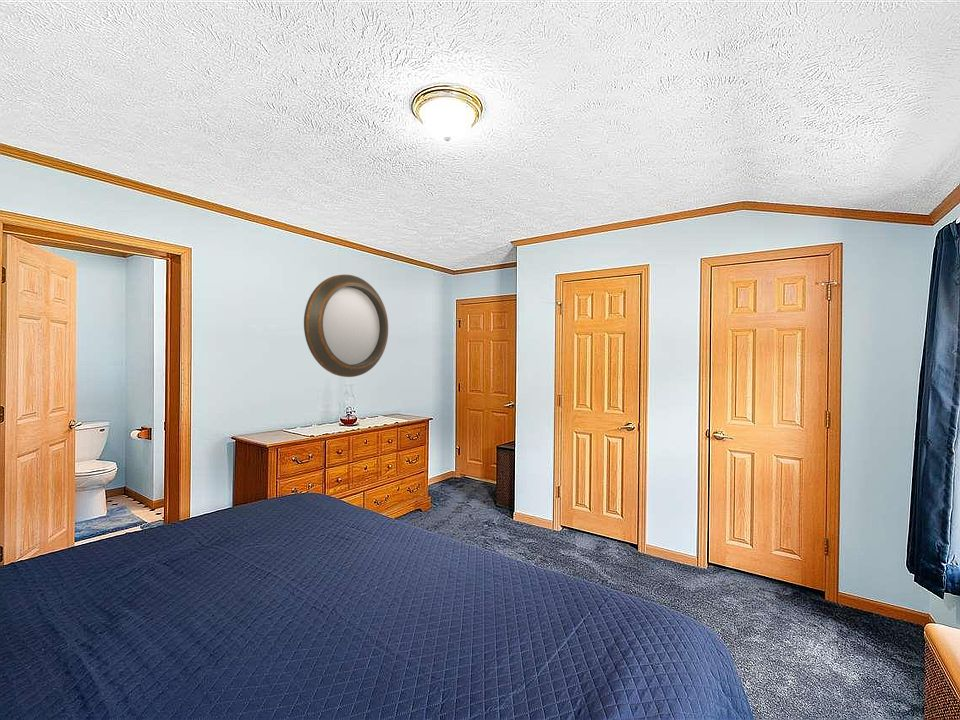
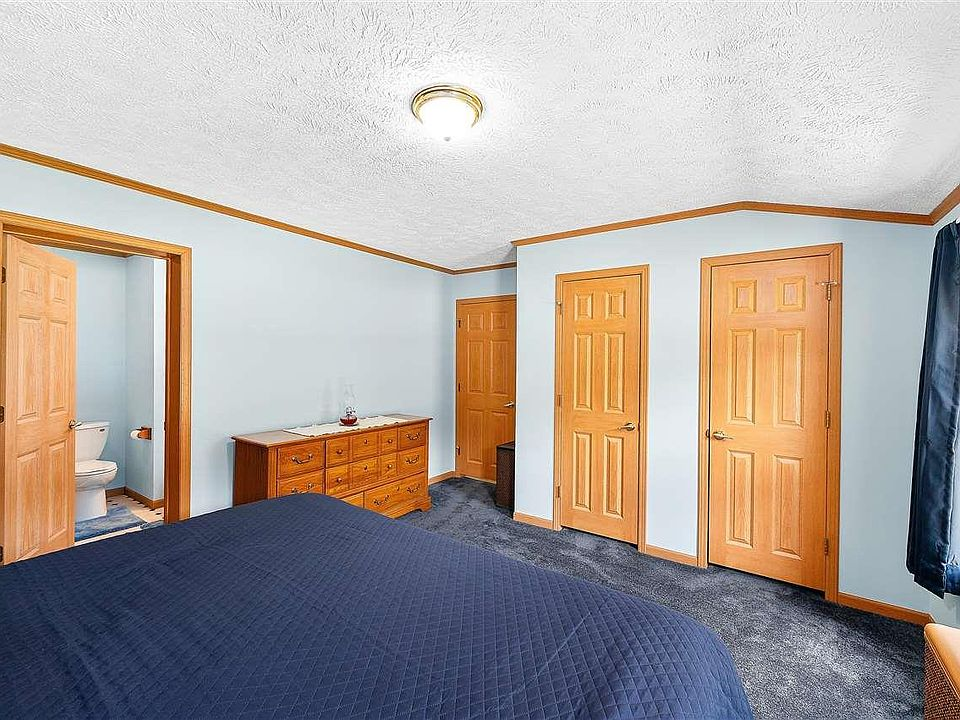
- home mirror (352, 325)
